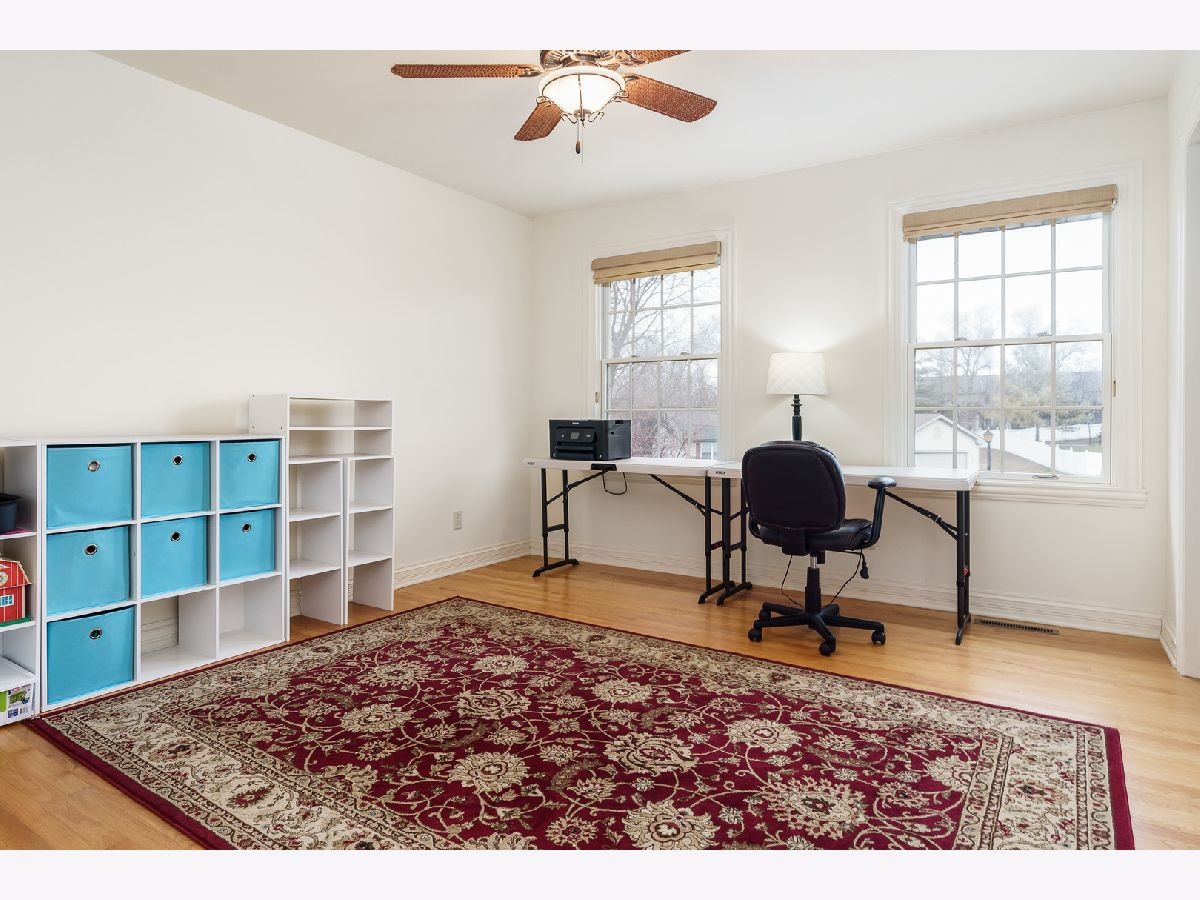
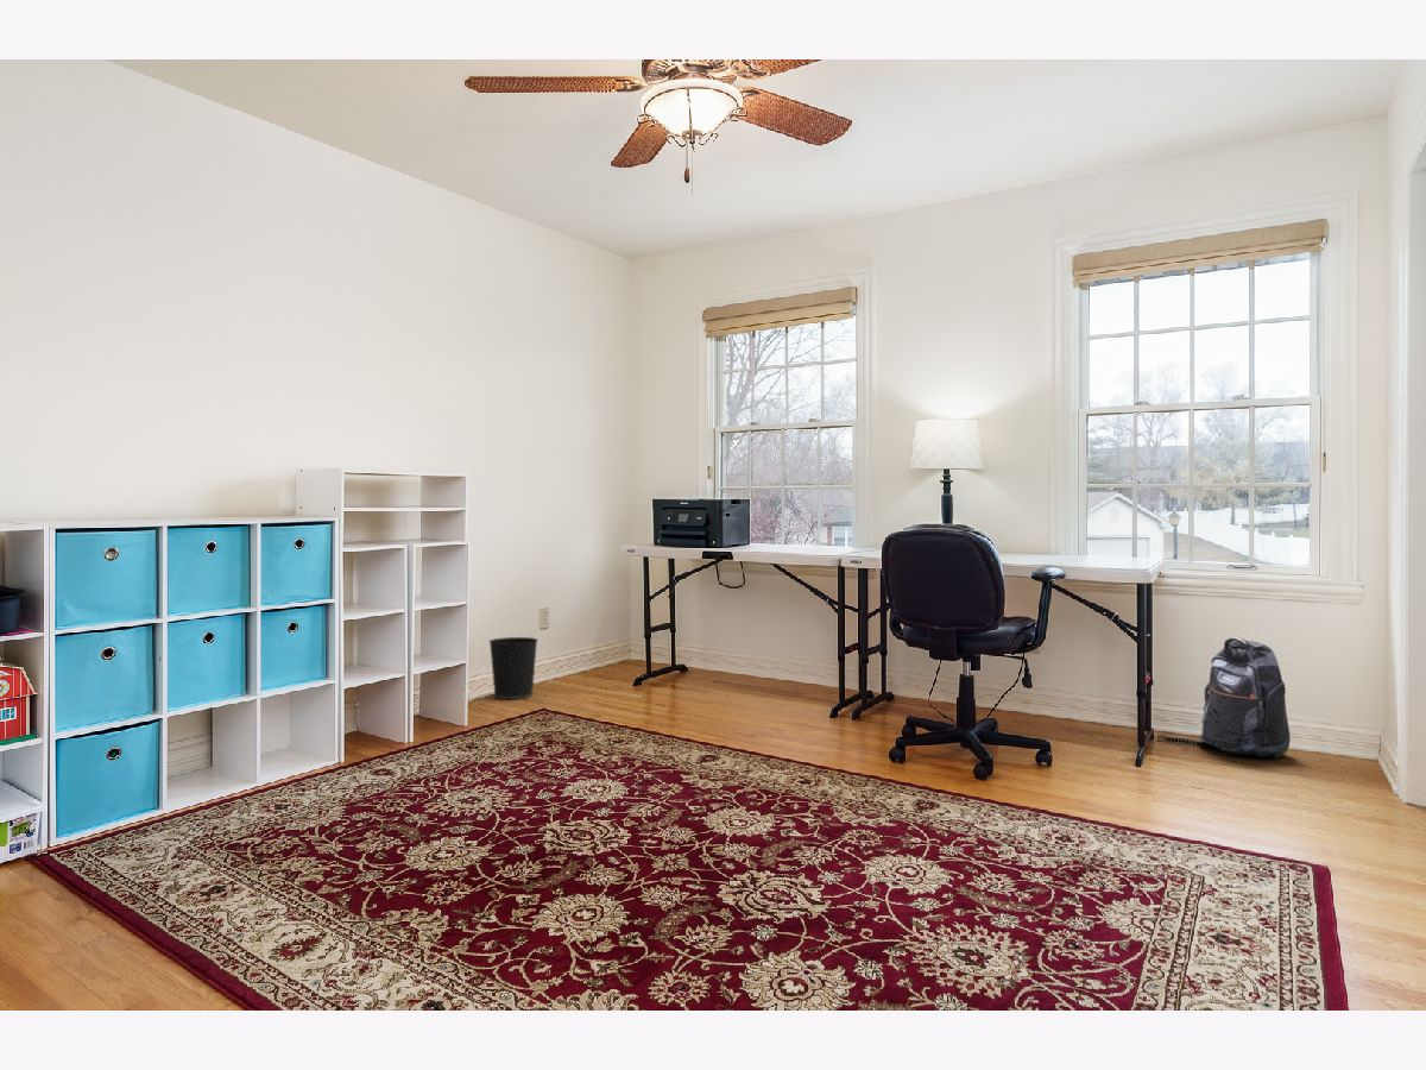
+ wastebasket (513, 667)
+ backpack (1243, 693)
